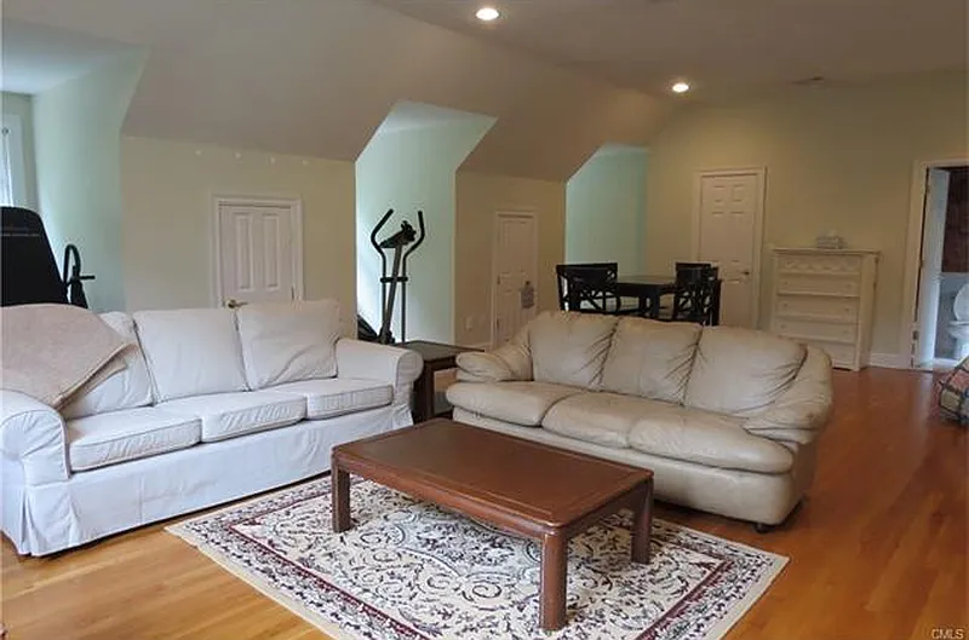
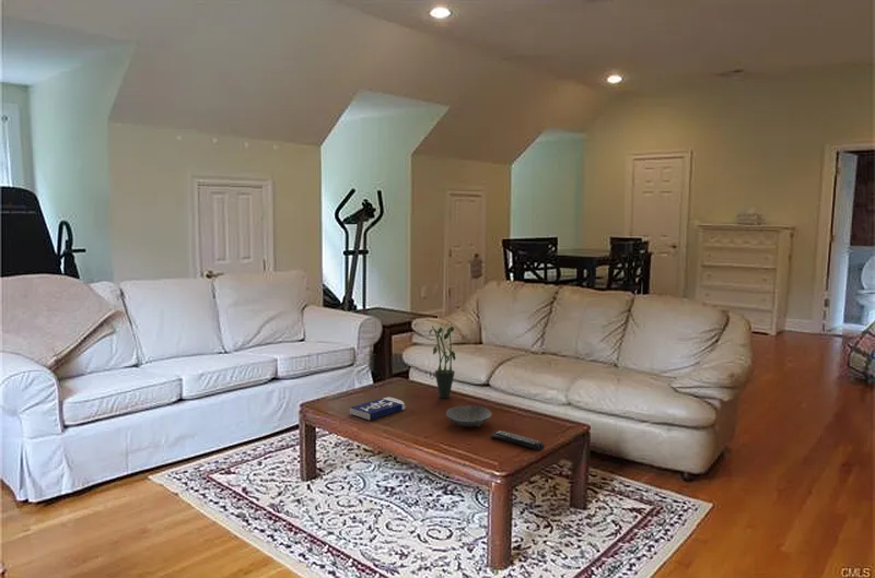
+ potted plant (441, 359)
+ remote control (516, 439)
+ bowl (468, 417)
+ book (380, 408)
